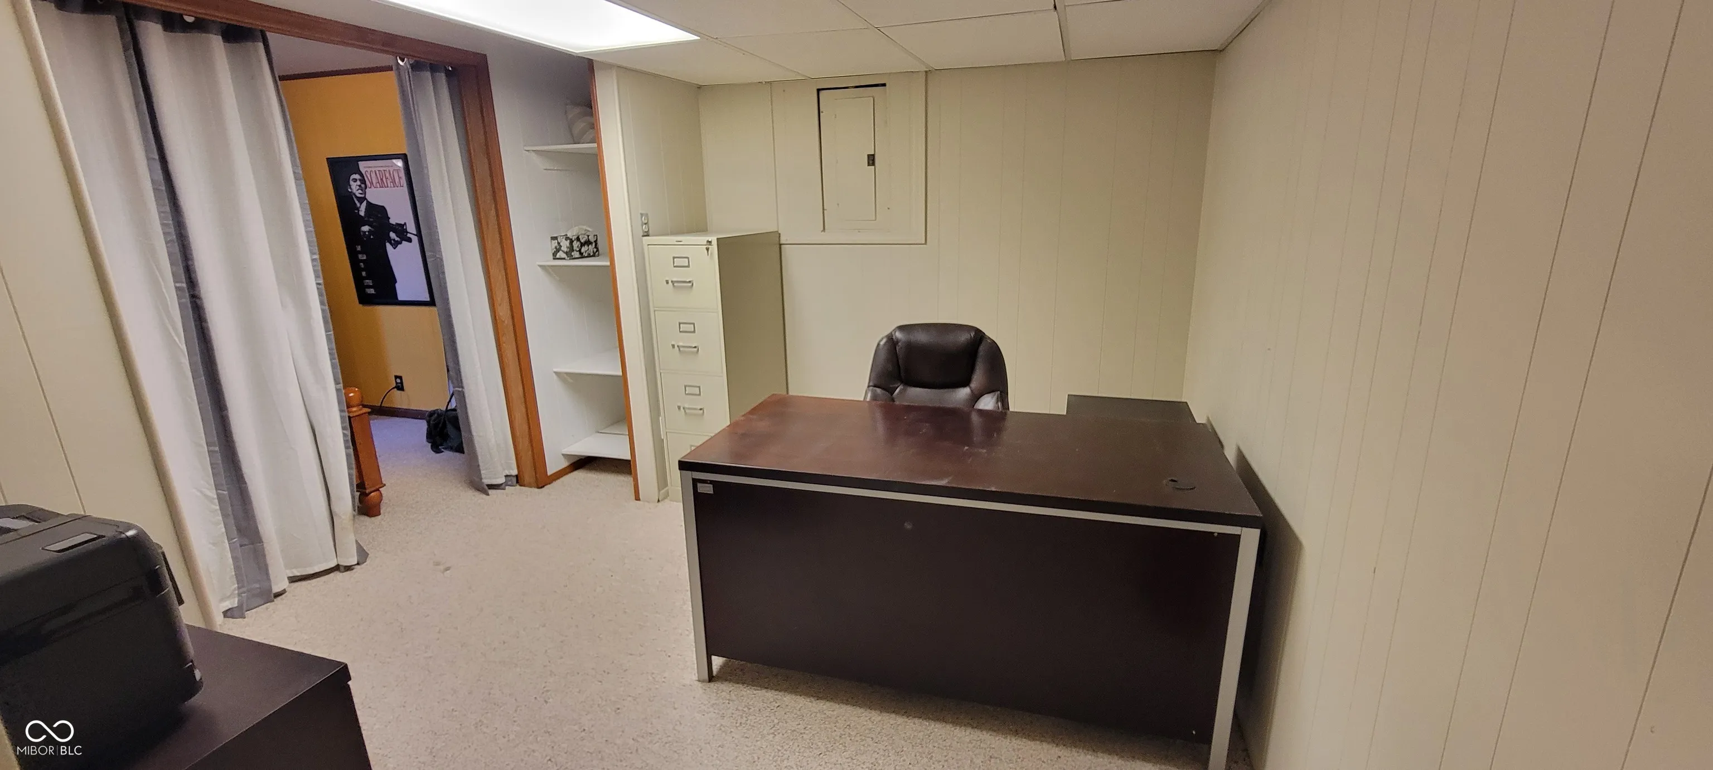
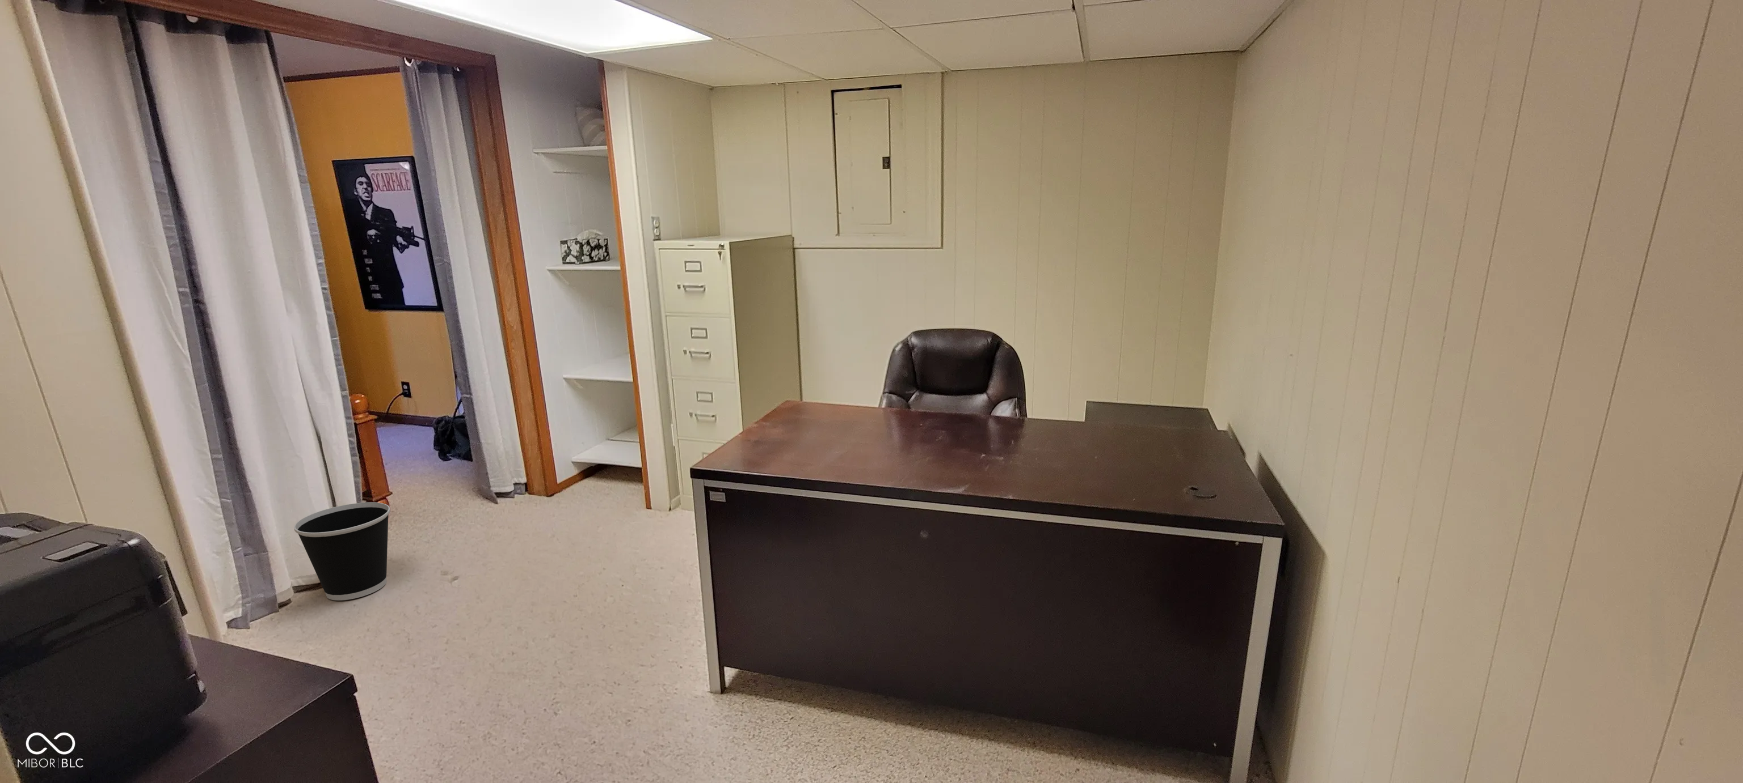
+ wastebasket (350, 552)
